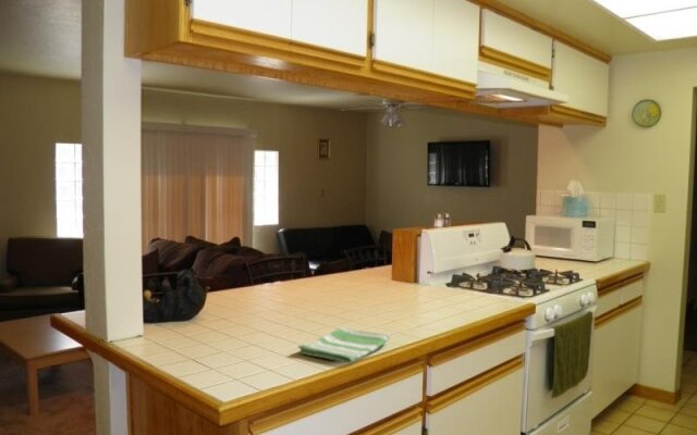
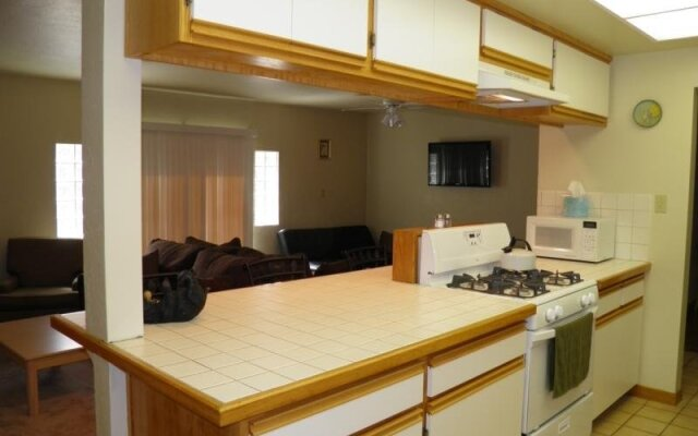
- dish towel (345, 343)
